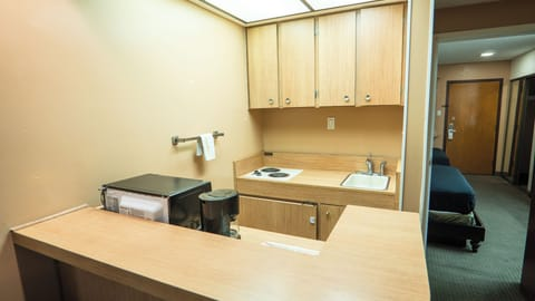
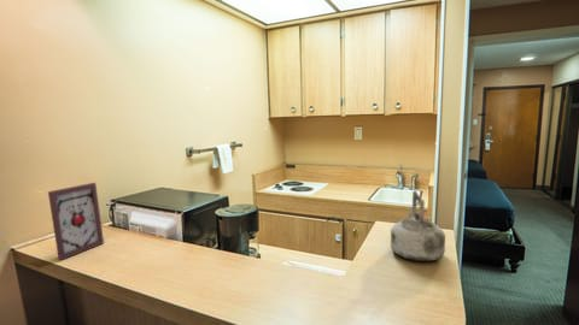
+ picture frame (71, 218)
+ kettle (416, 221)
